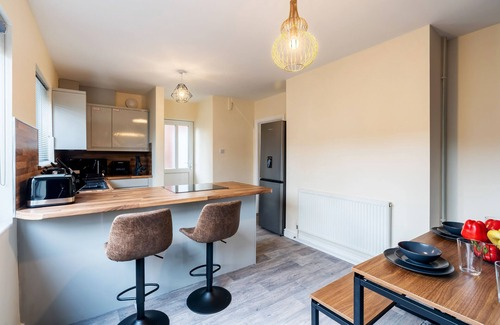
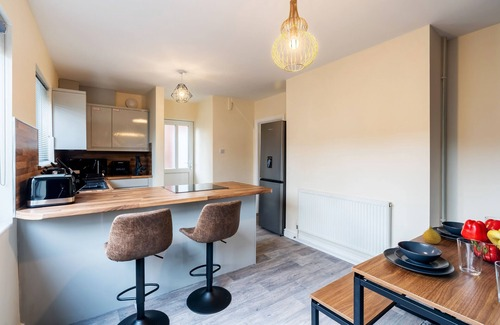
+ fruit (431, 234)
